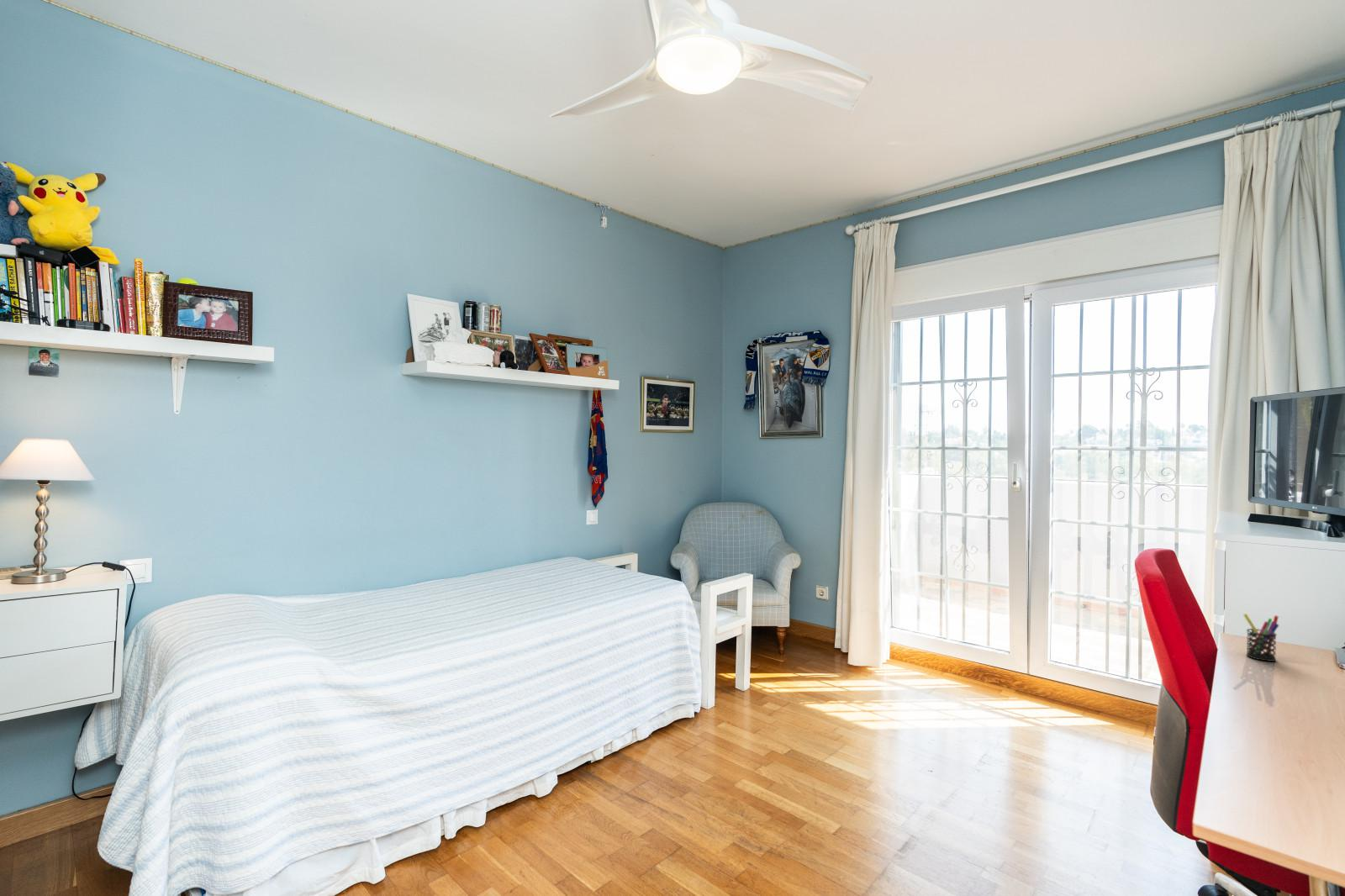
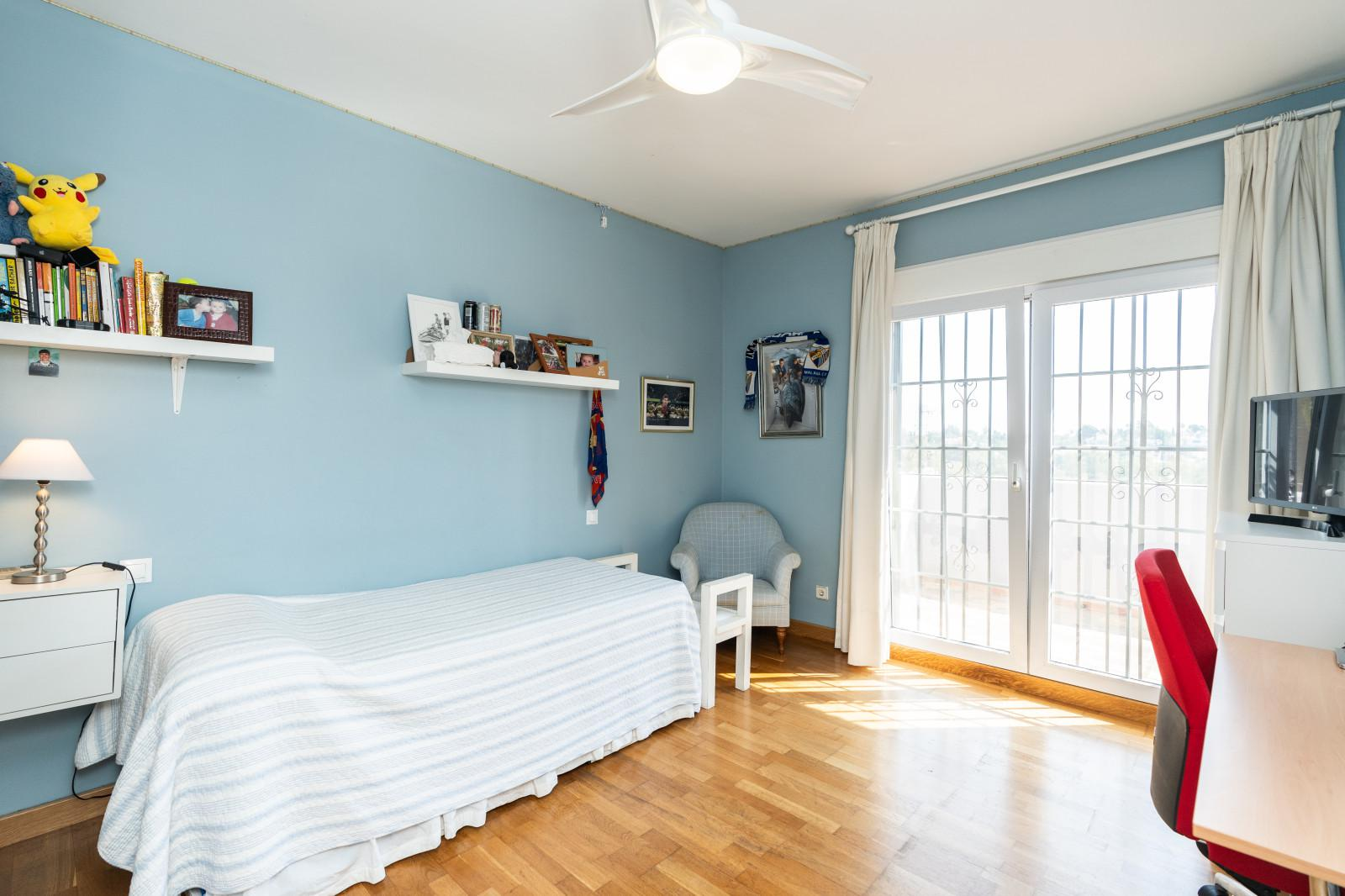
- pen holder (1264, 635)
